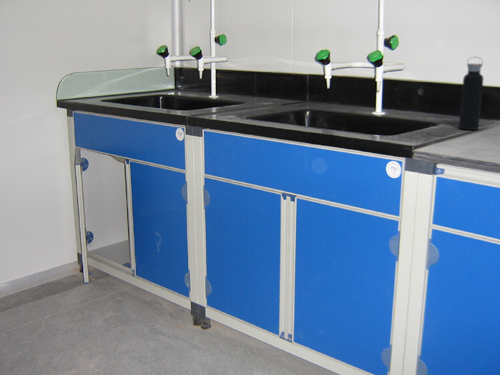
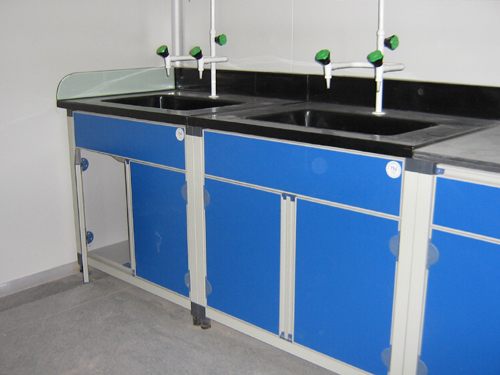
- water bottle (471, 93)
